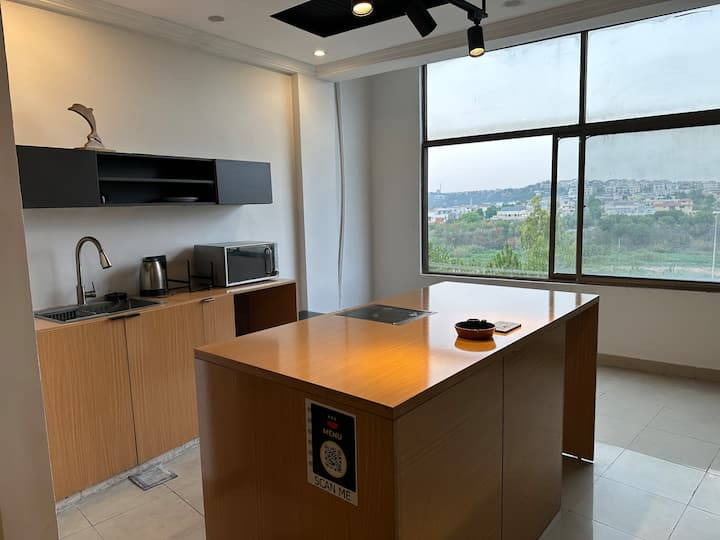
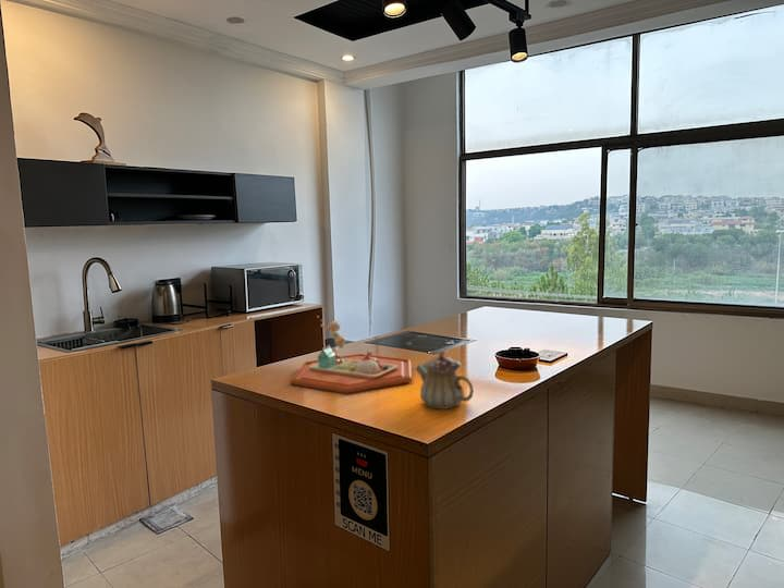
+ food tray (356, 354)
+ teapot (444, 377)
